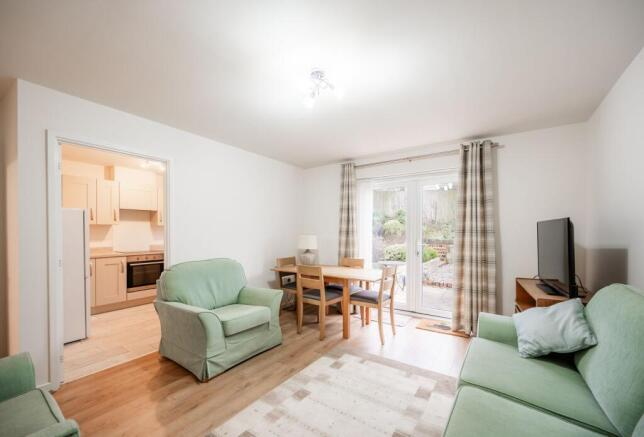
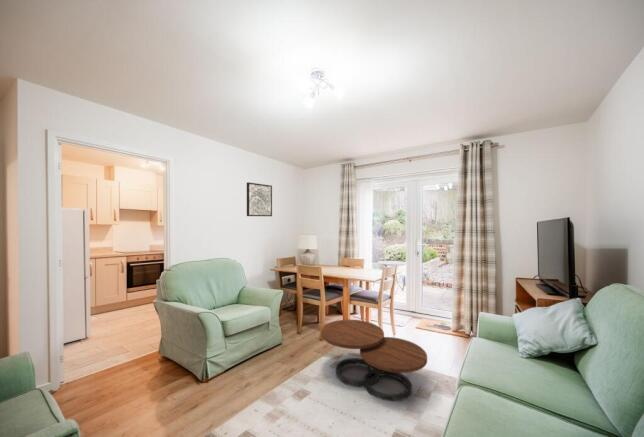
+ coffee table (370, 358)
+ wall art (259, 200)
